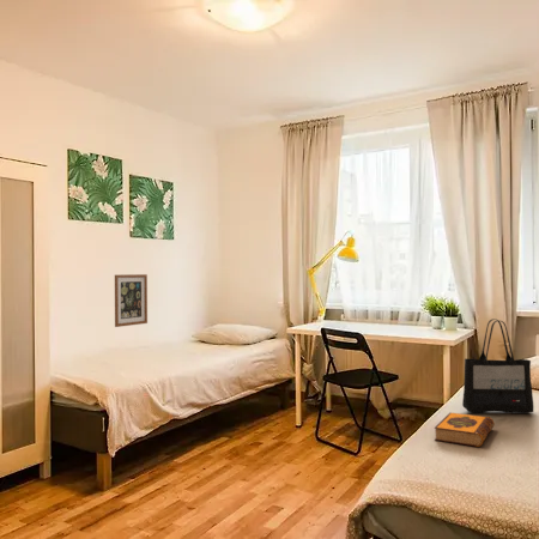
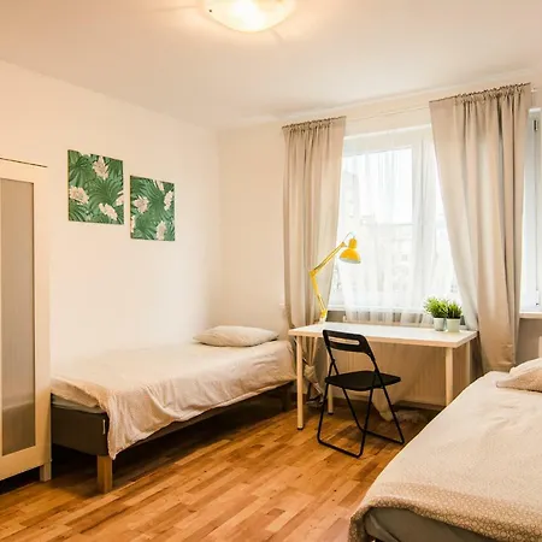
- hardback book (465, 428)
- tote bag (497, 365)
- wall art (131, 299)
